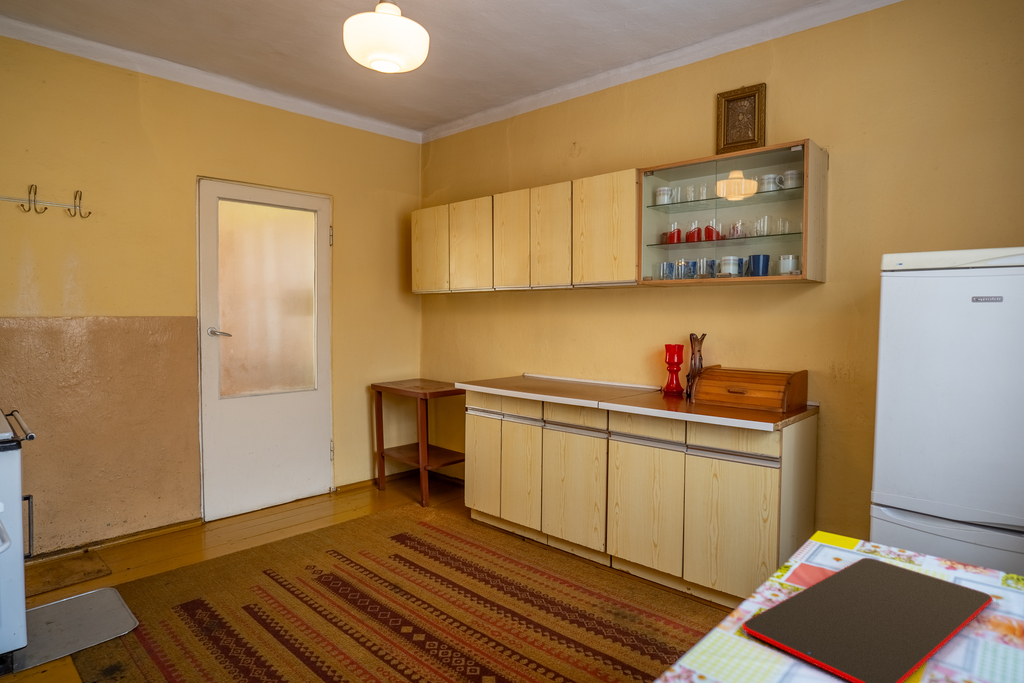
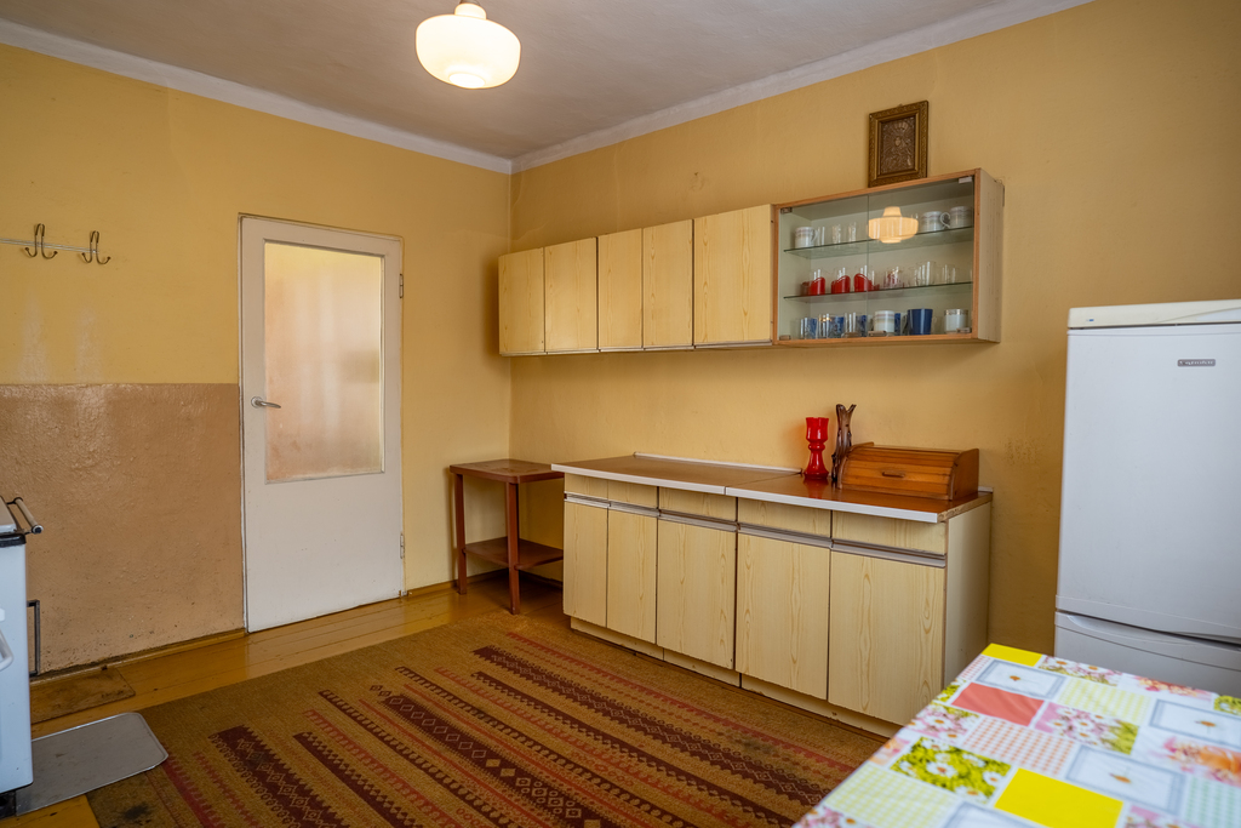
- cutting board (873, 612)
